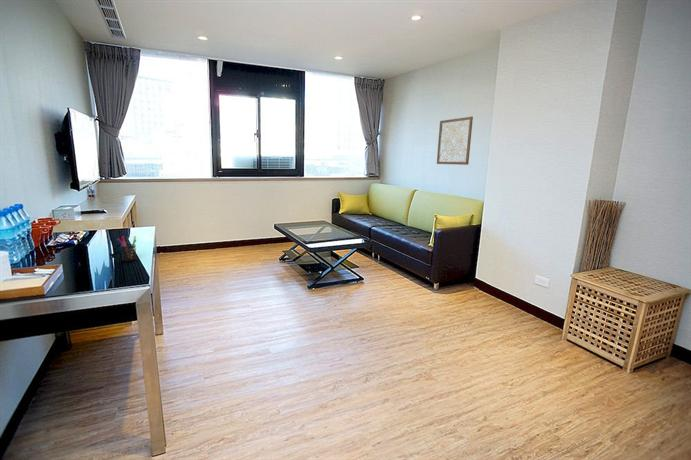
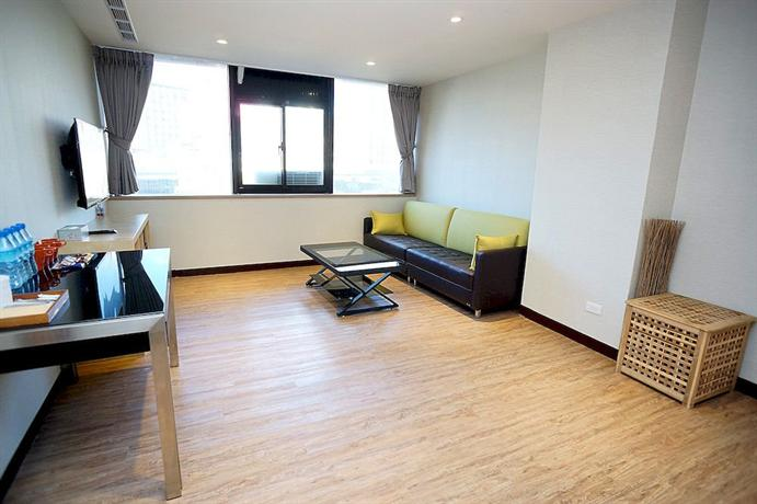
- pen holder (129, 247)
- wall art (455, 140)
